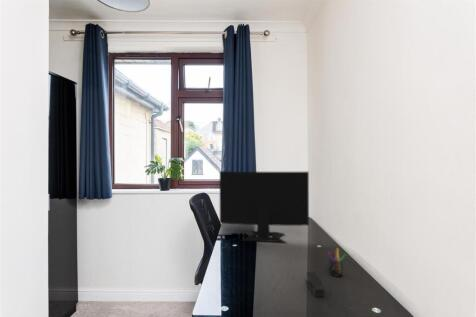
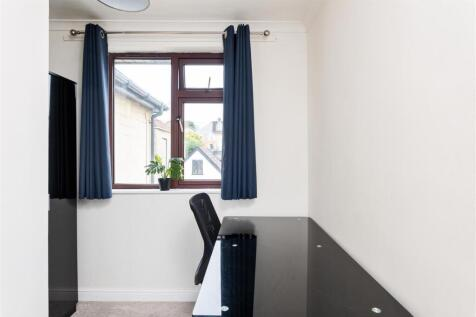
- pen holder (337, 261)
- computer monitor (263, 204)
- stapler (314, 282)
